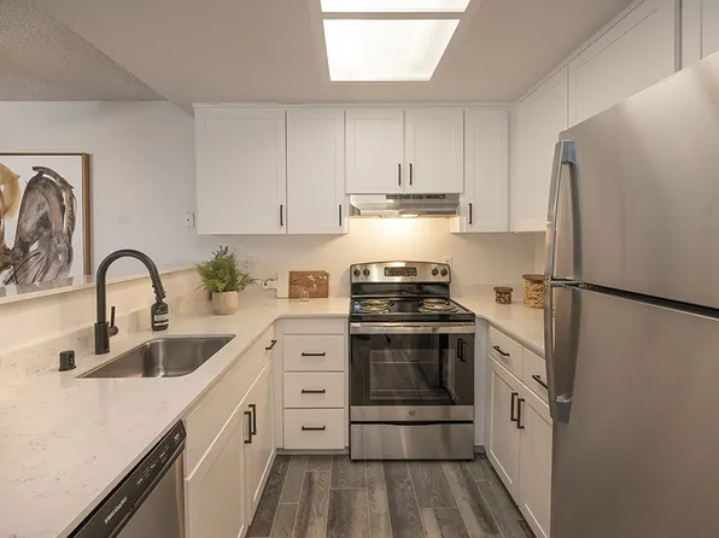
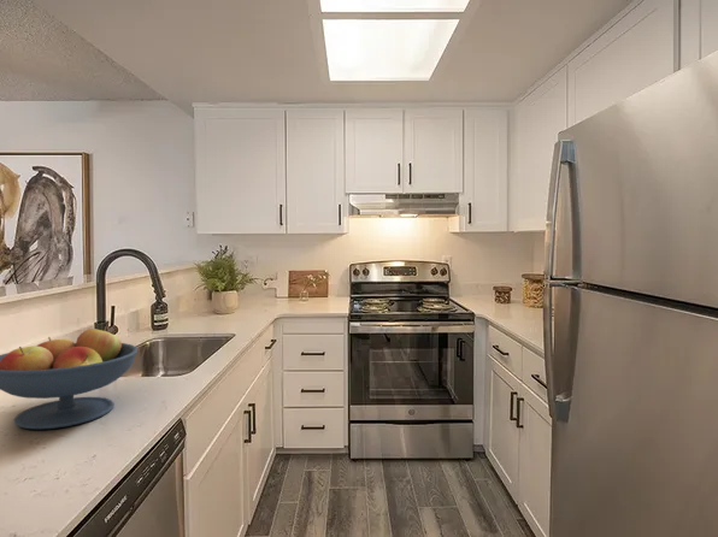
+ fruit bowl (65, 373)
